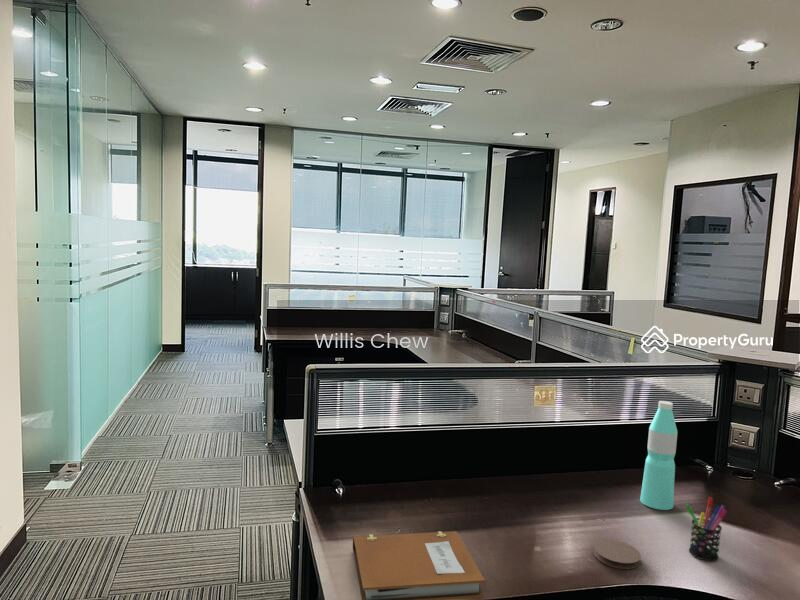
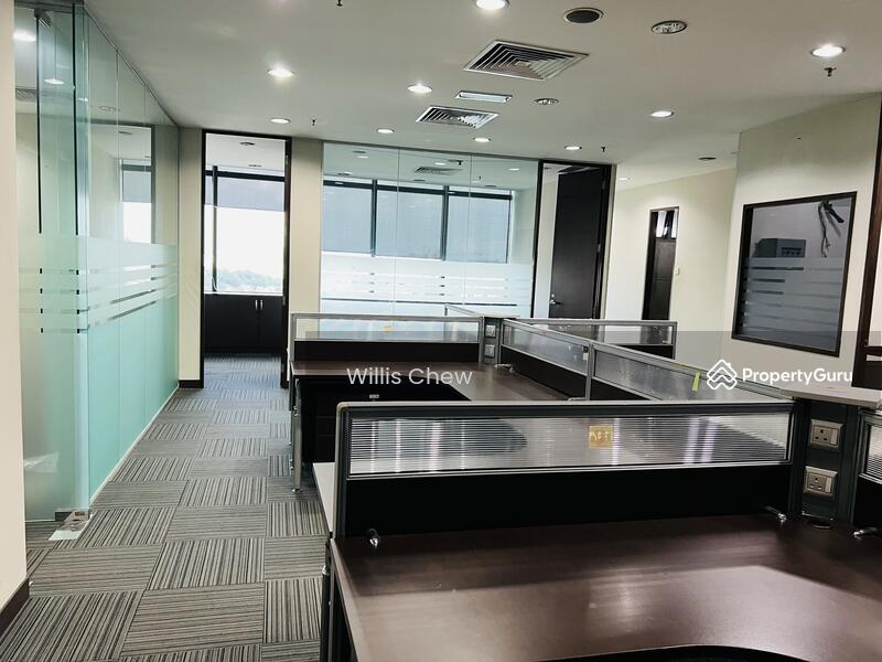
- notebook (417, 563)
- coaster (616, 553)
- pen holder (703, 526)
- water bottle (661, 453)
